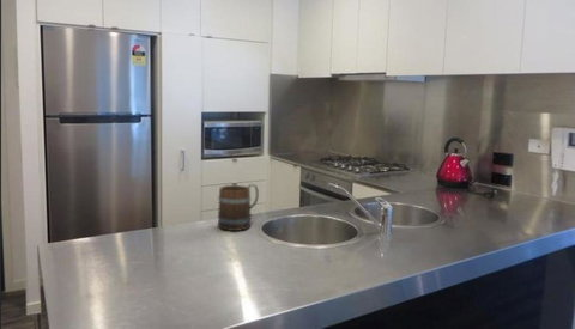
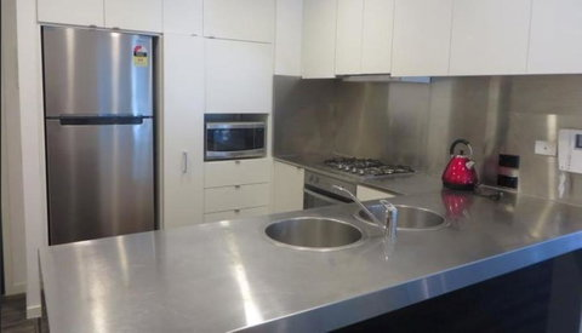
- mug (240, 205)
